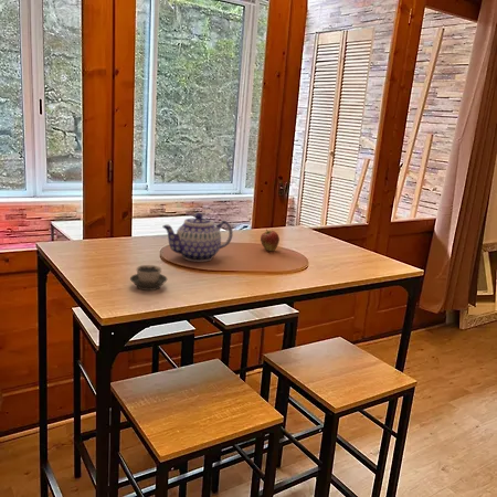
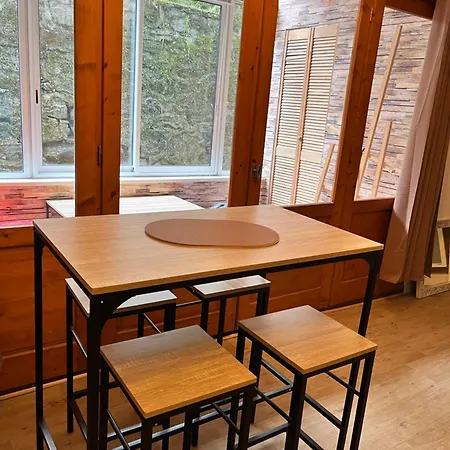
- teapot (198, 235)
- fruit (269, 239)
- cup (148, 277)
